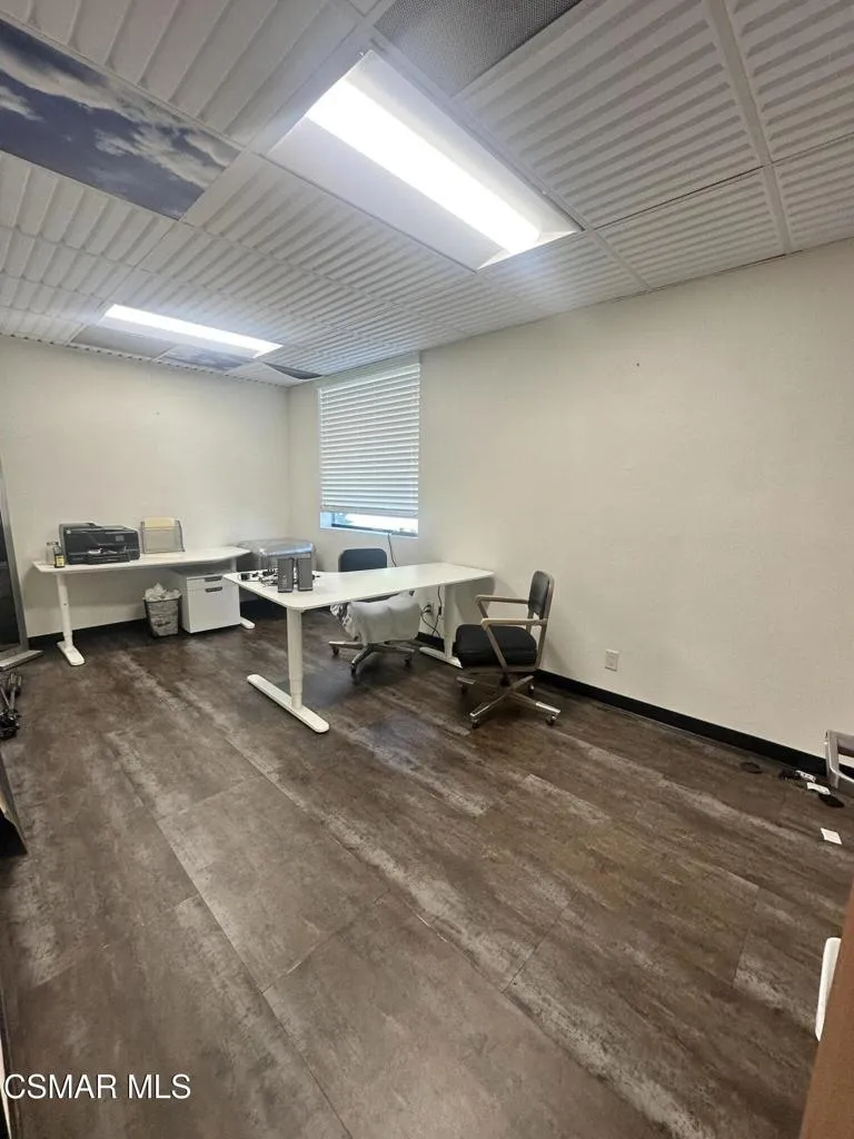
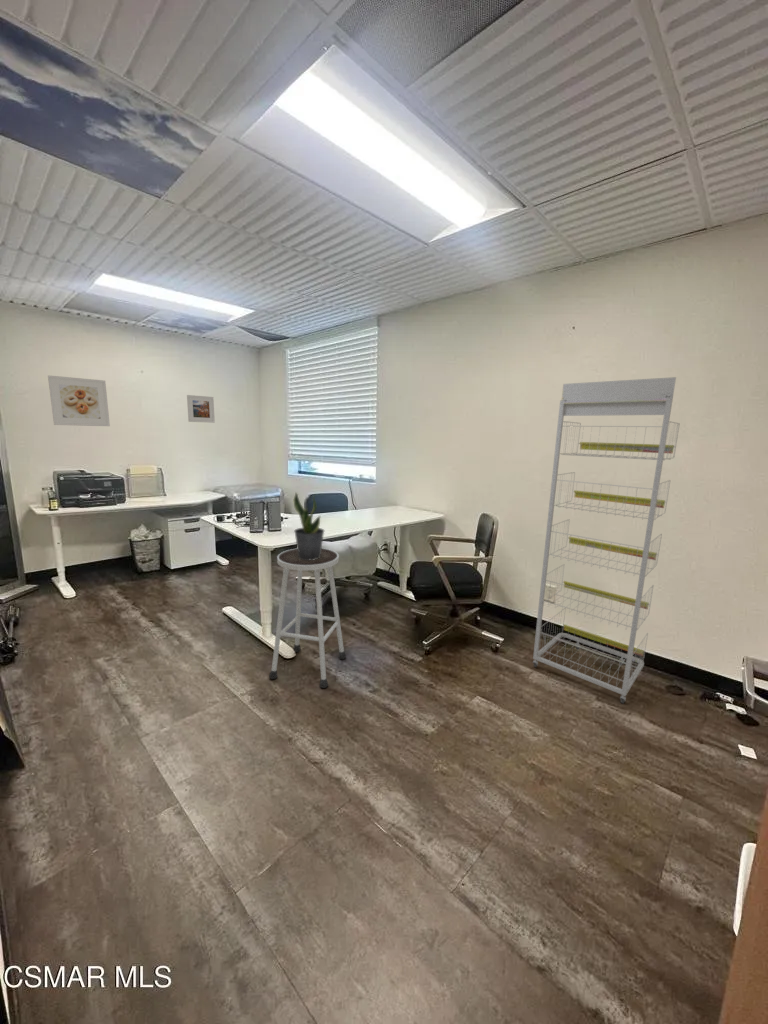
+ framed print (201, 409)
+ potted plant (309, 524)
+ stool (308, 614)
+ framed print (80, 402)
+ shelving unit (603, 540)
